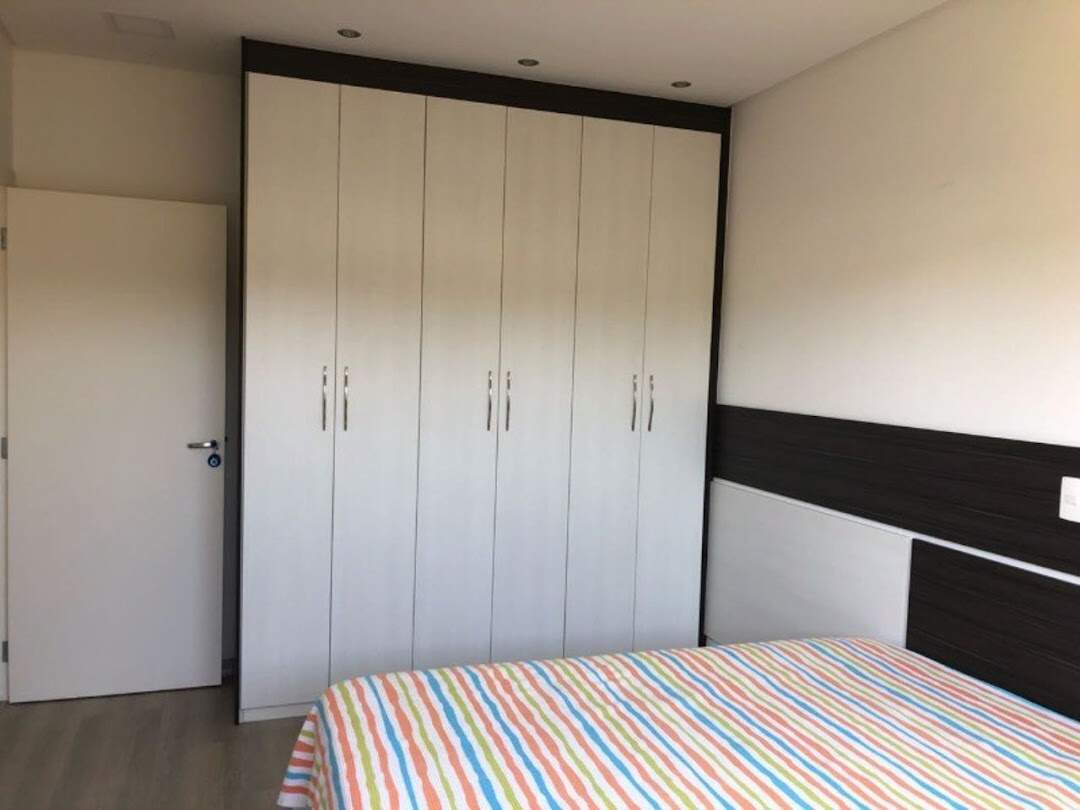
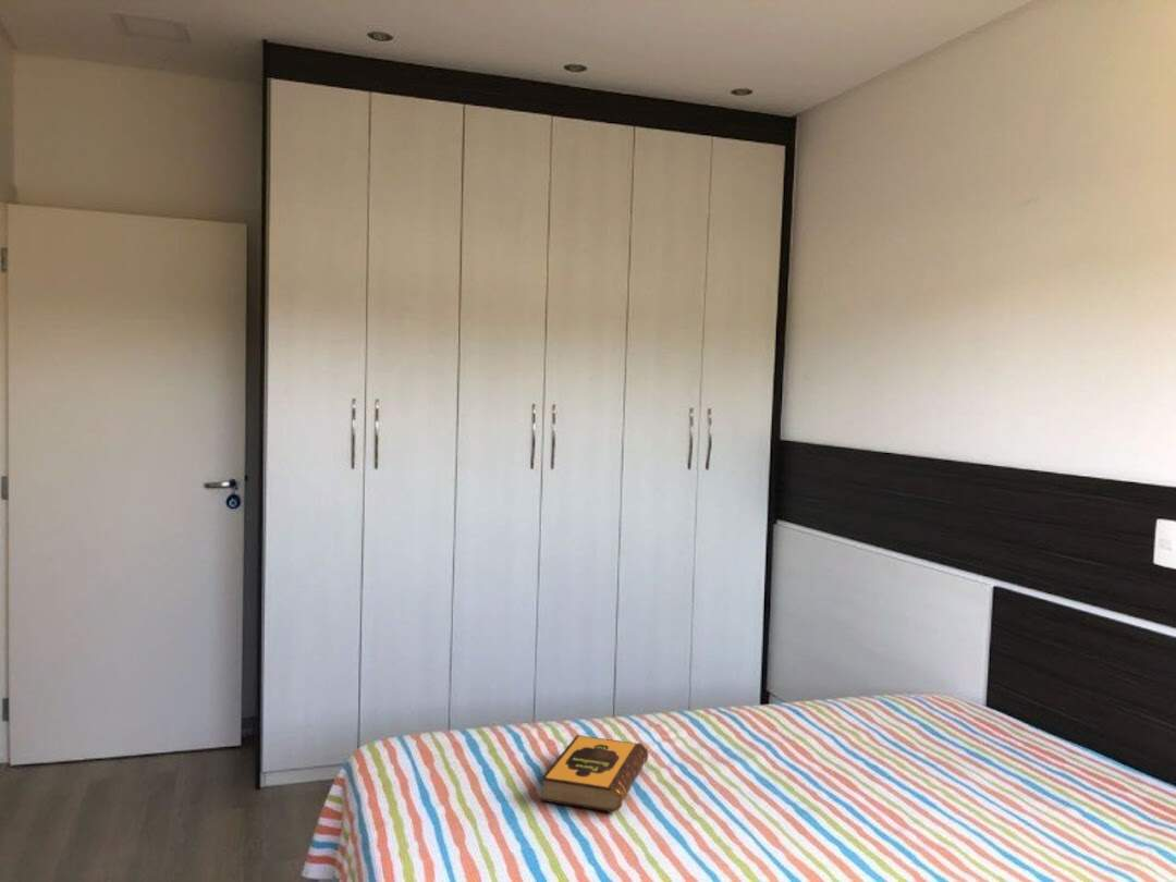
+ hardback book (597, 771)
